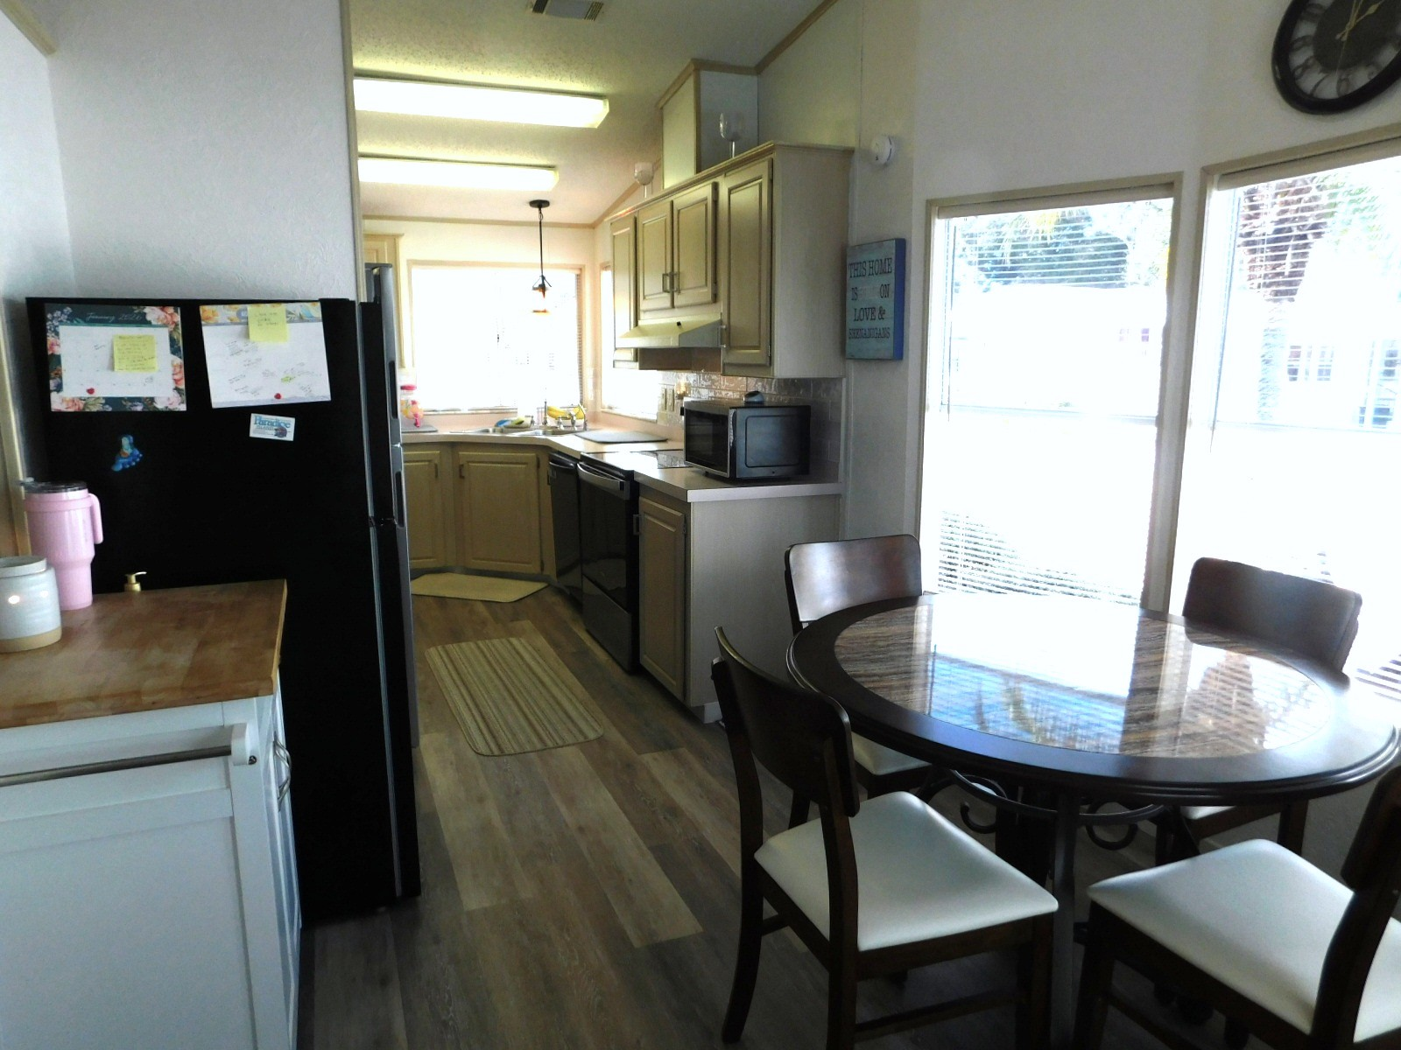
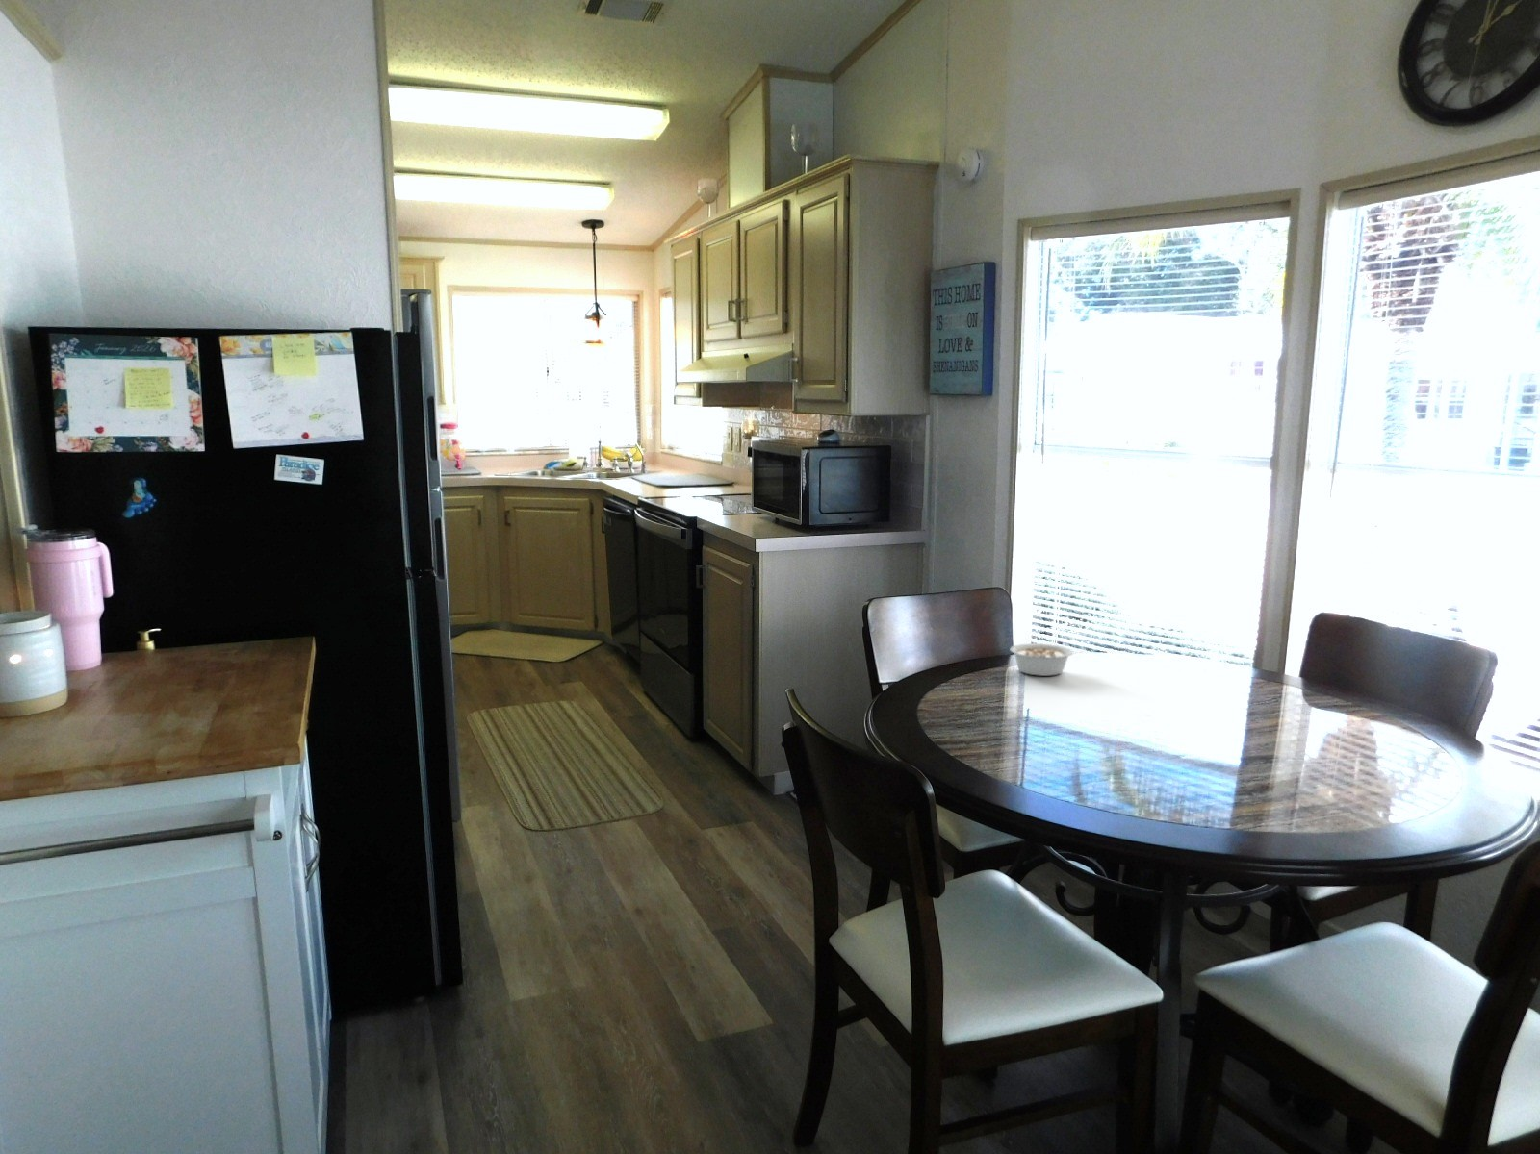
+ legume (1043, 658)
